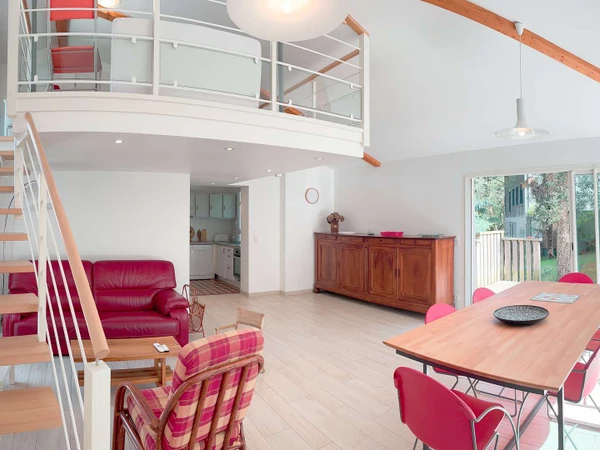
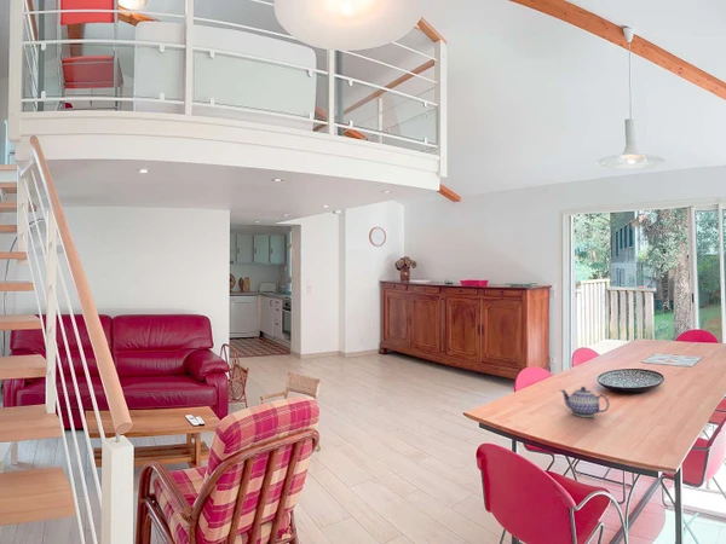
+ teapot (583, 400)
